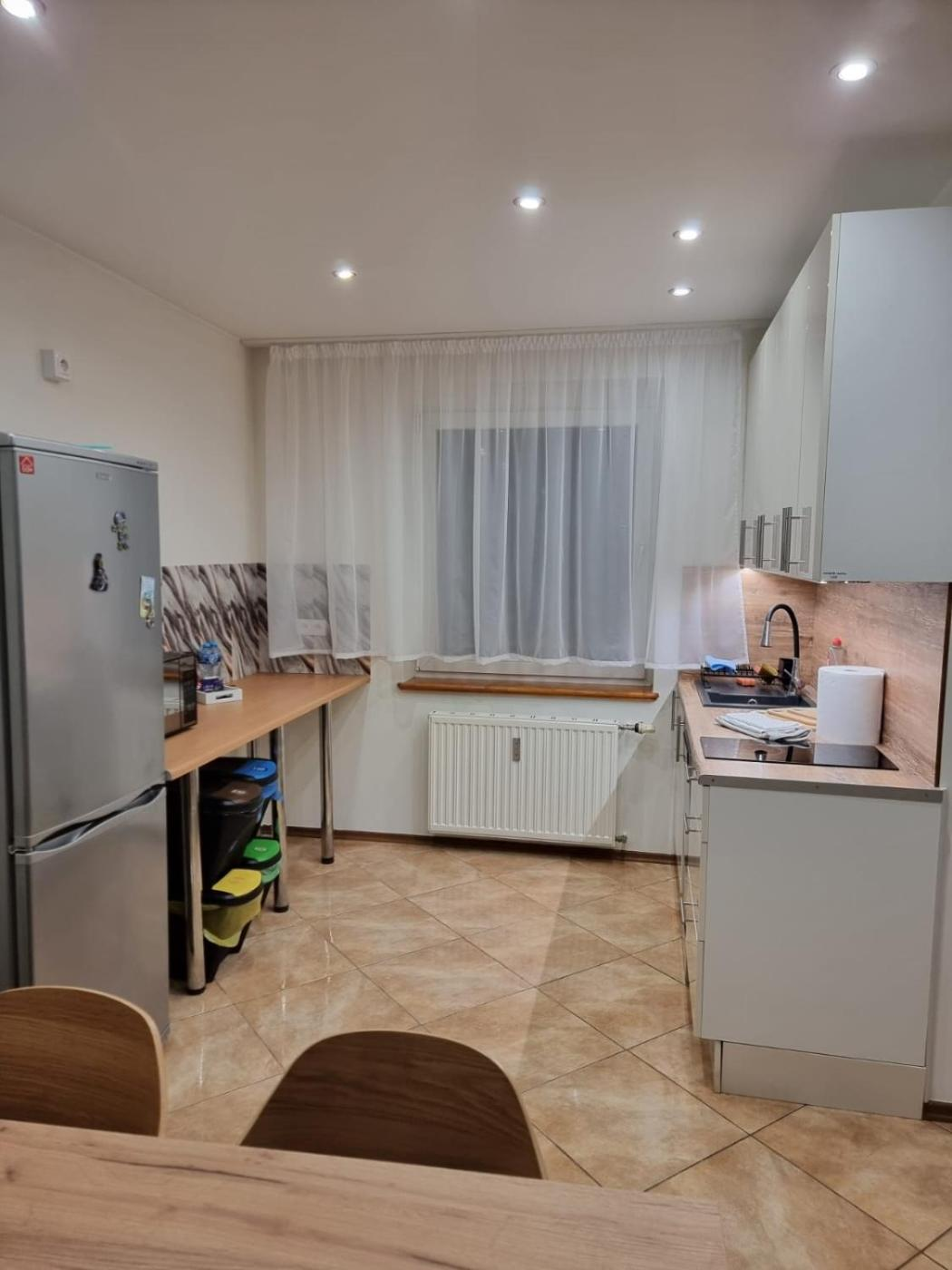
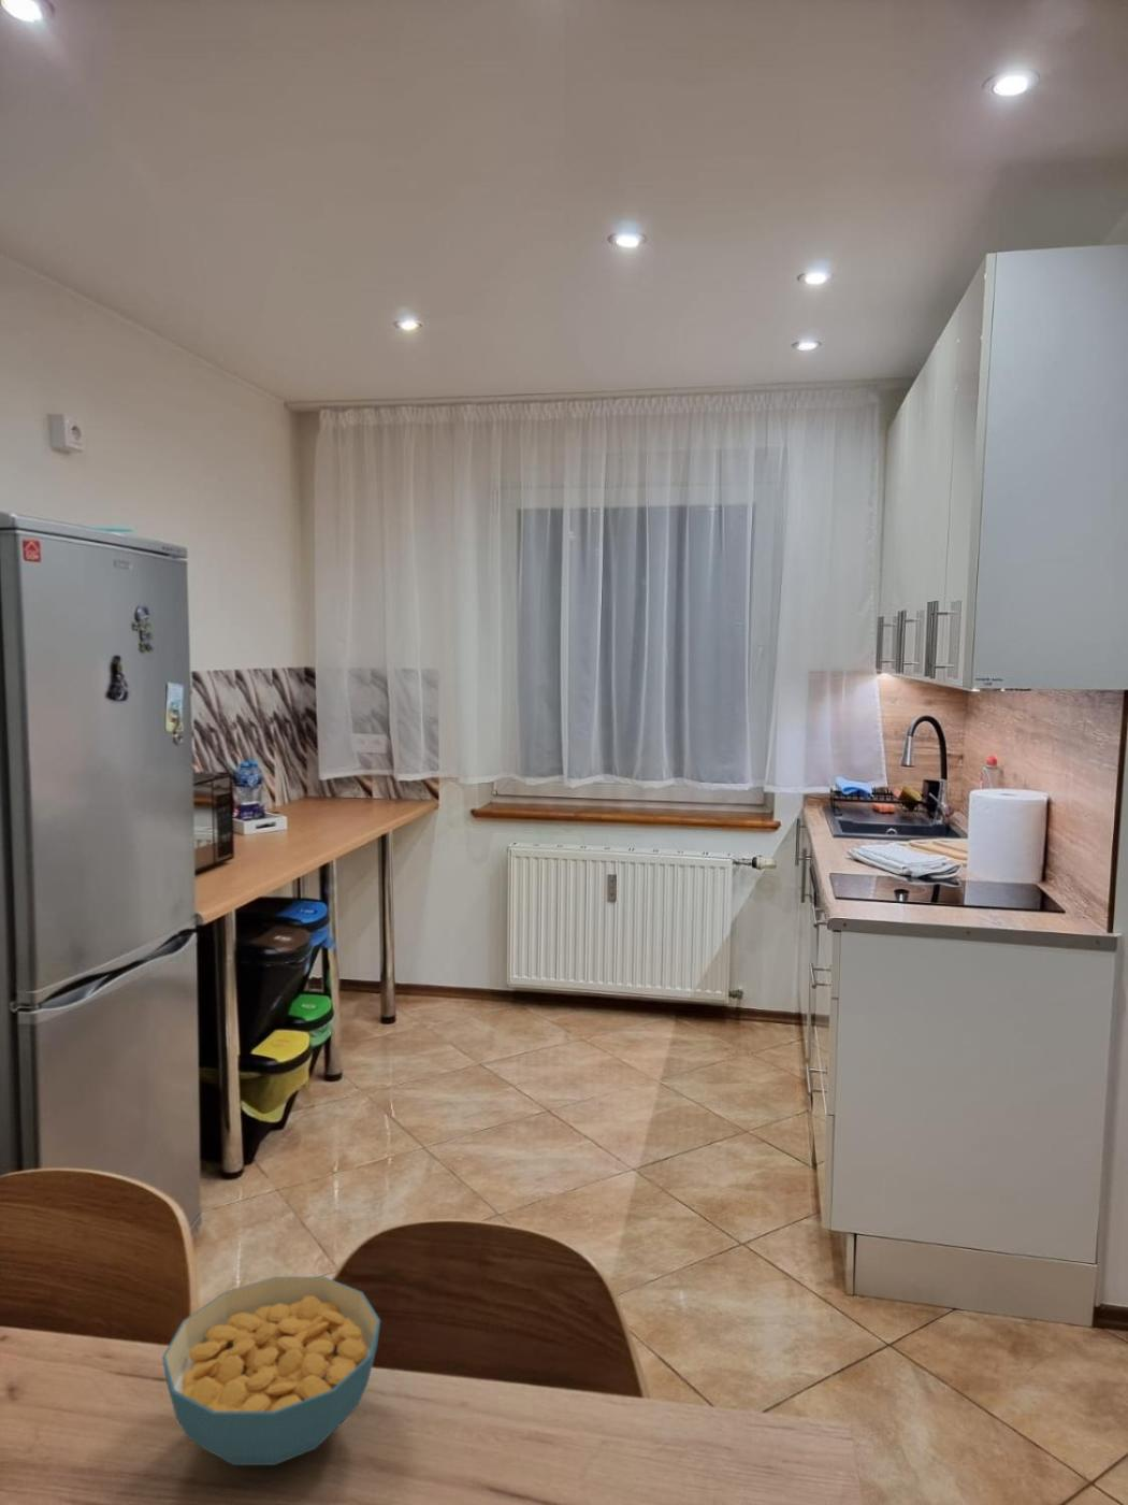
+ cereal bowl (275, 1385)
